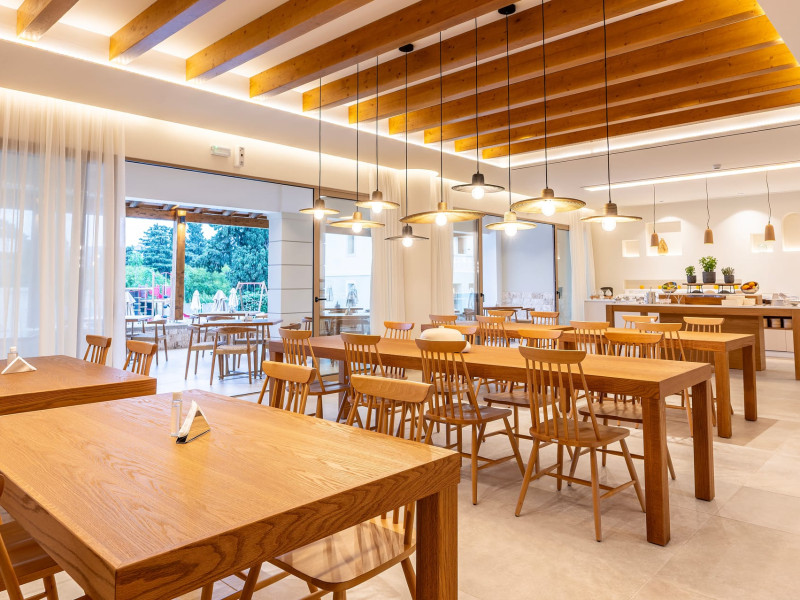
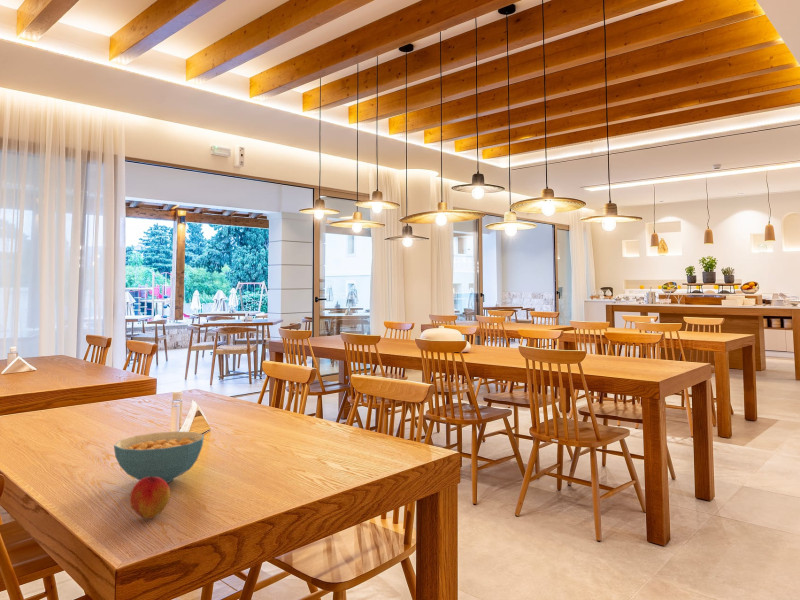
+ peach (149, 496)
+ cereal bowl (160, 460)
